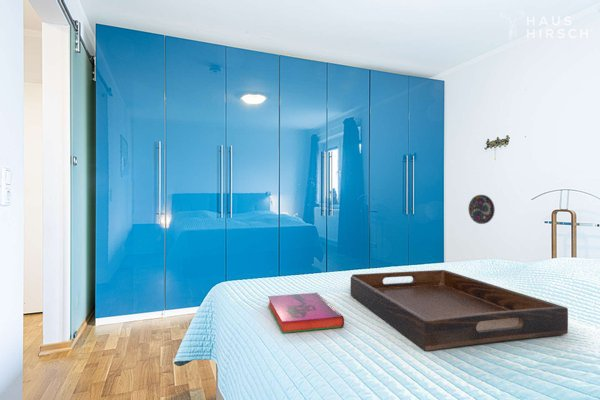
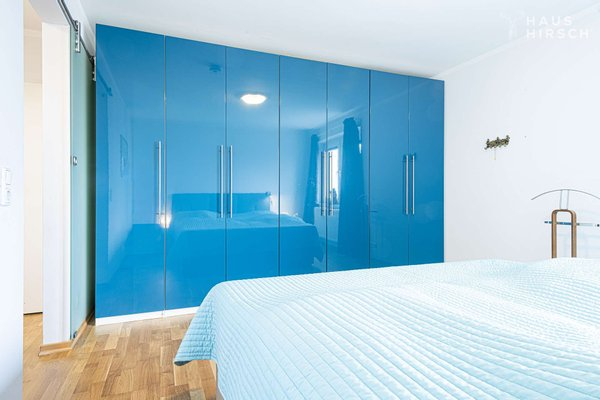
- hardback book (302, 310)
- serving tray (437, 298)
- decorative plate (481, 209)
